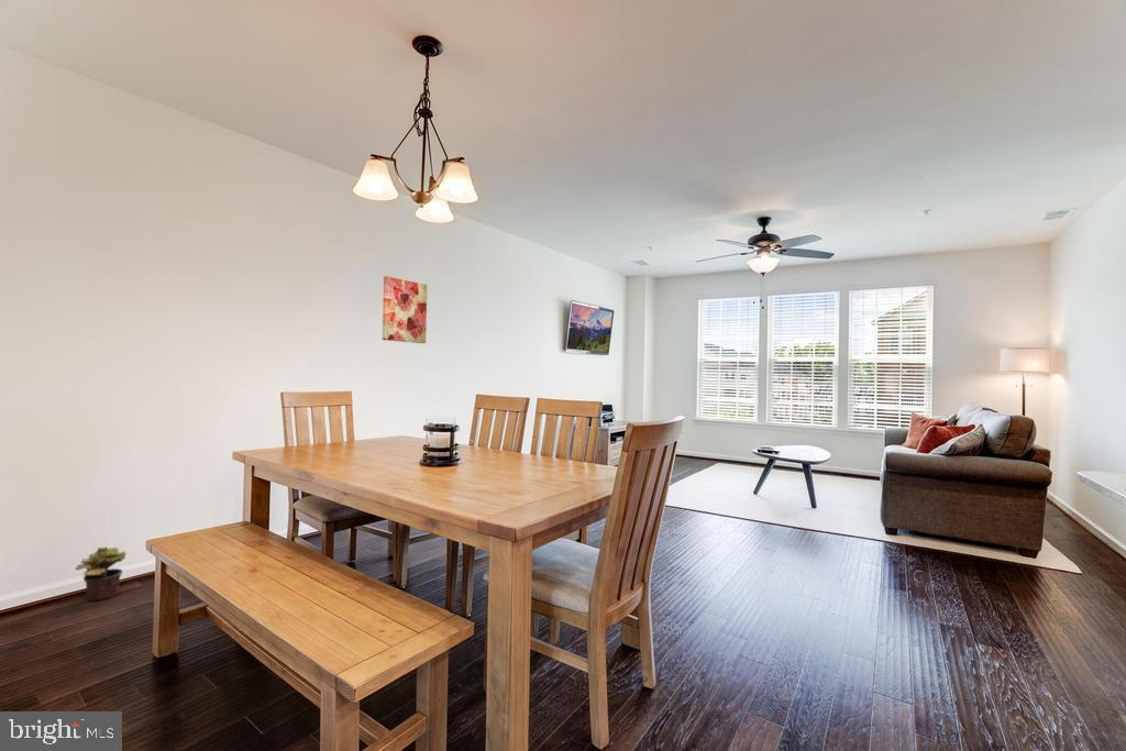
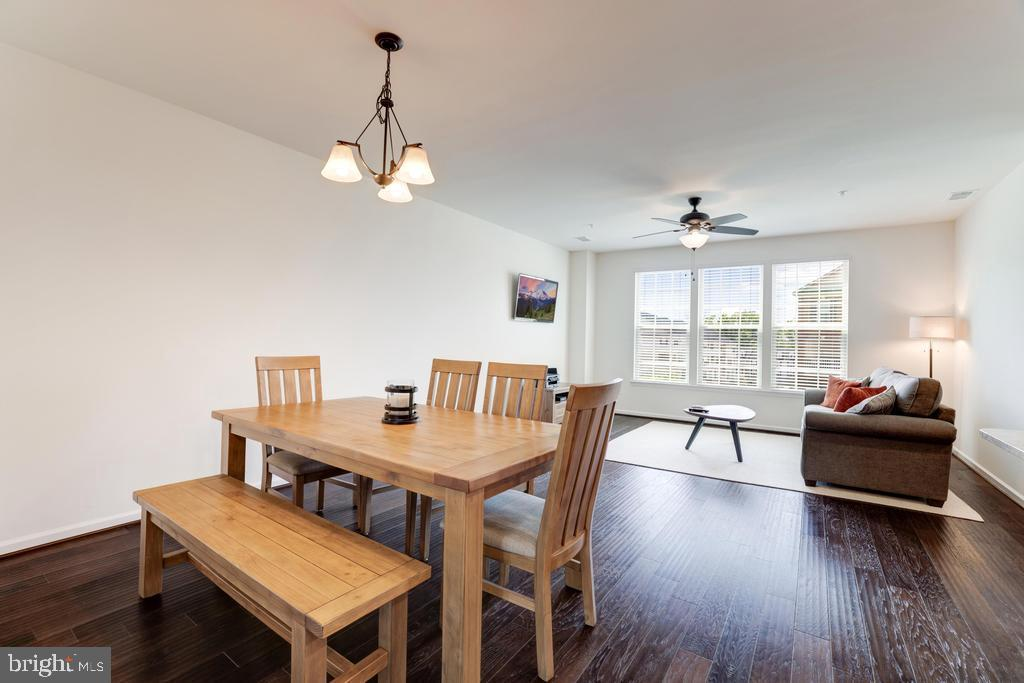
- wall art (405, 311)
- potted plant (101, 571)
